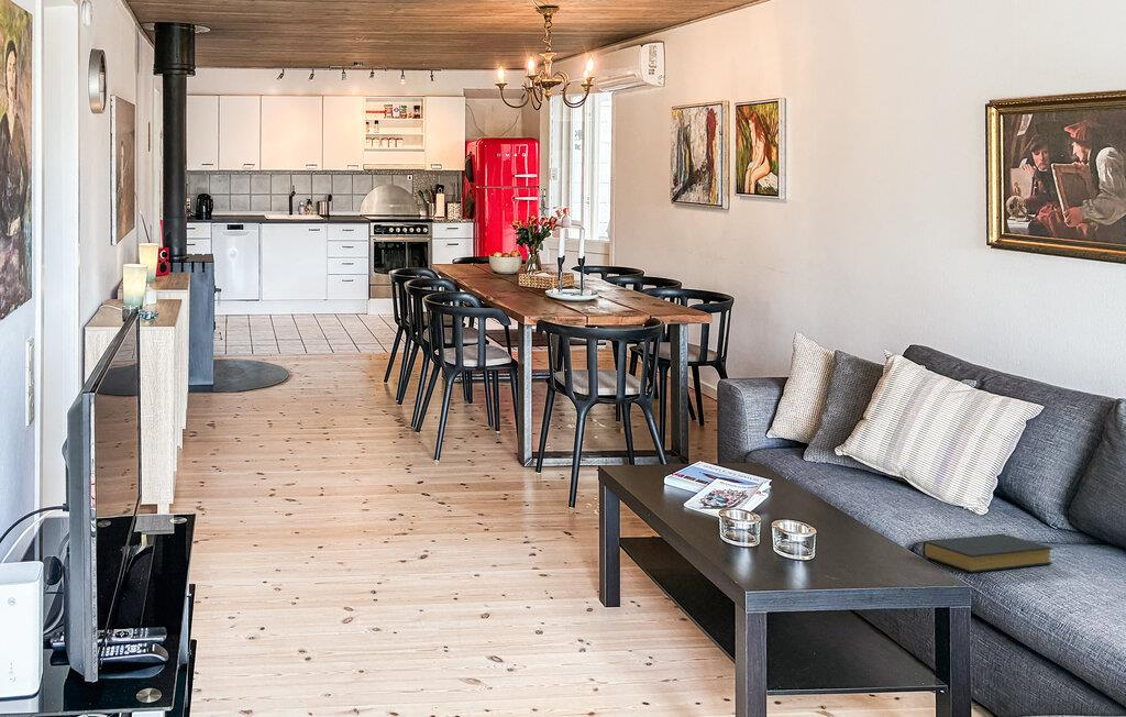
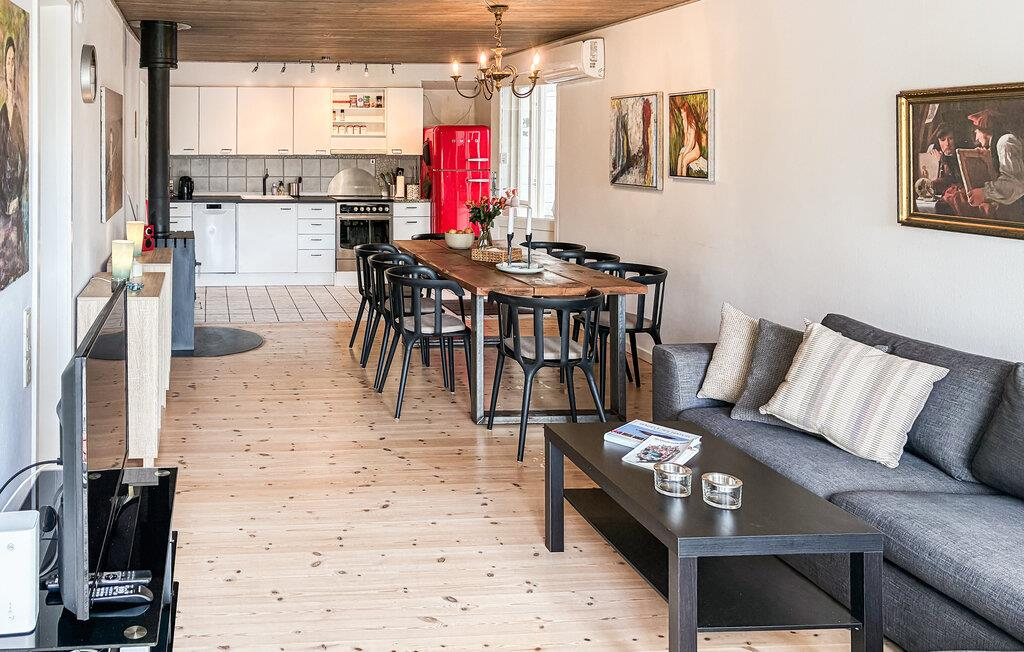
- hardback book (986, 552)
